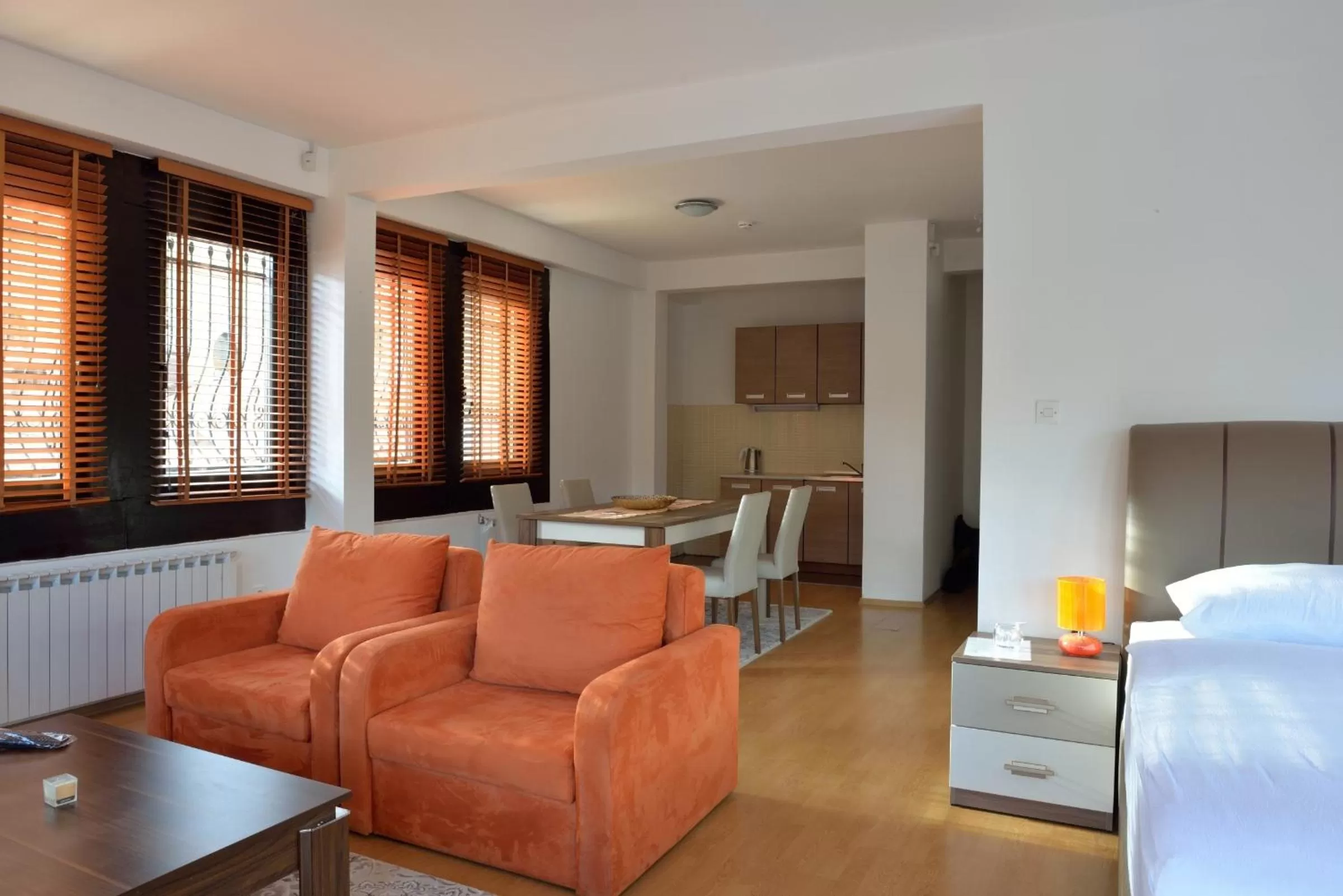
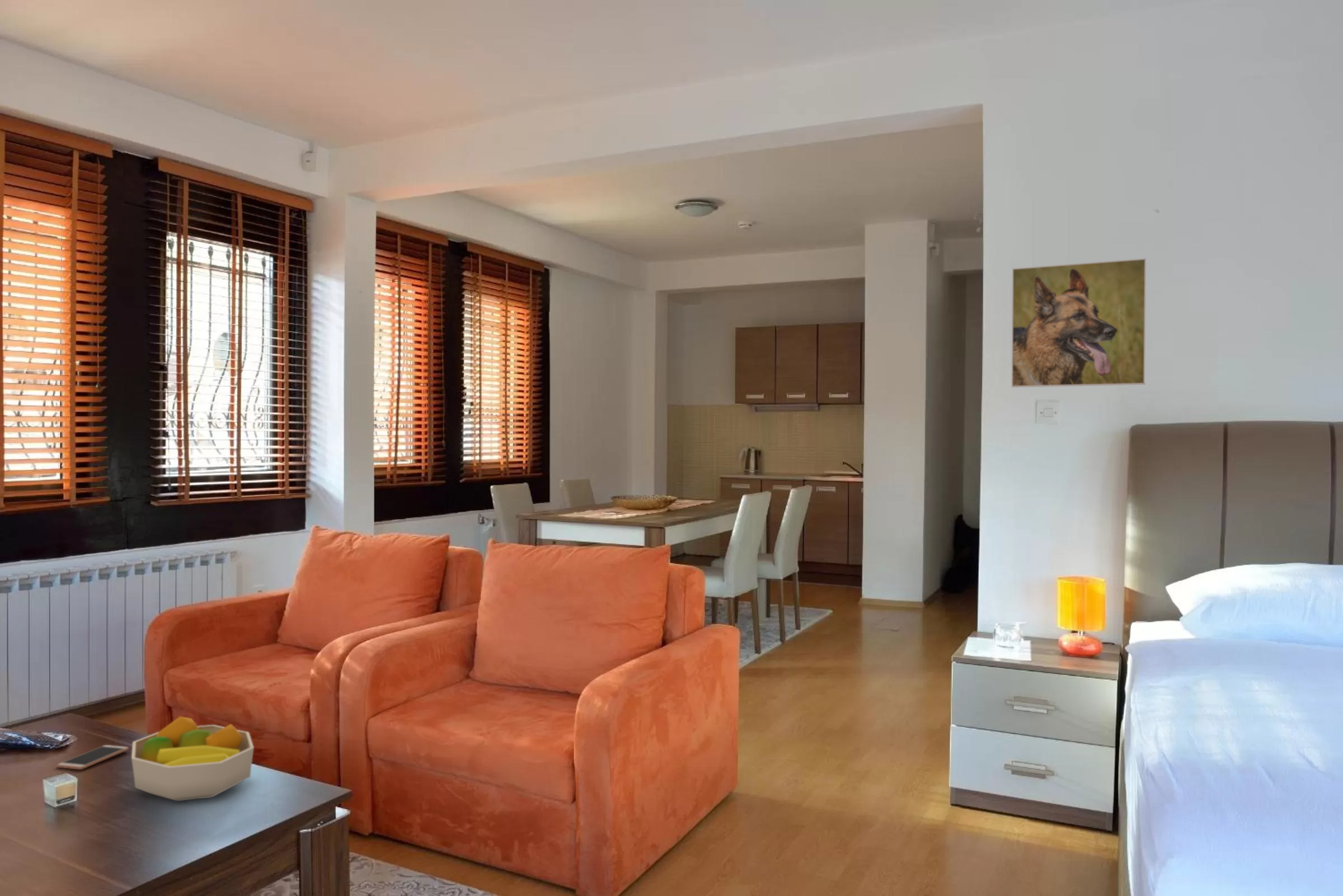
+ smartphone (93, 757)
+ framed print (1077, 325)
+ fruit bowl (192, 755)
